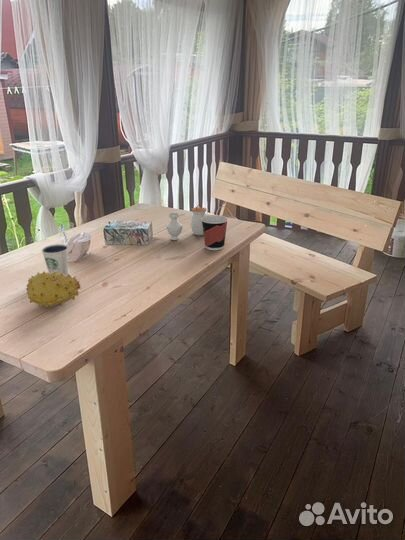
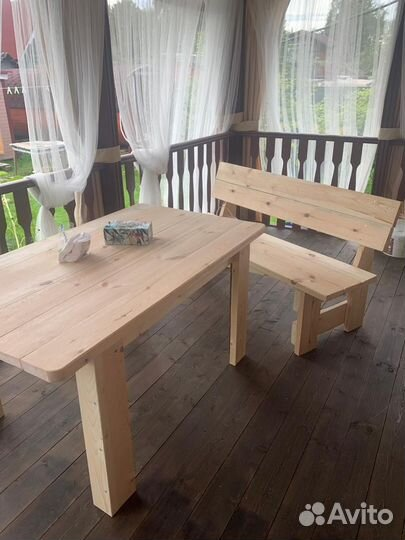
- cup (214, 233)
- dixie cup (57, 263)
- jar (191, 221)
- fruit (53, 287)
